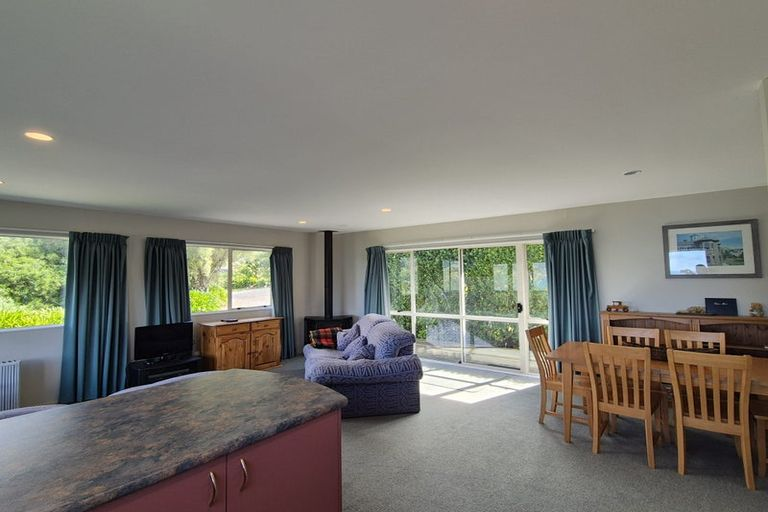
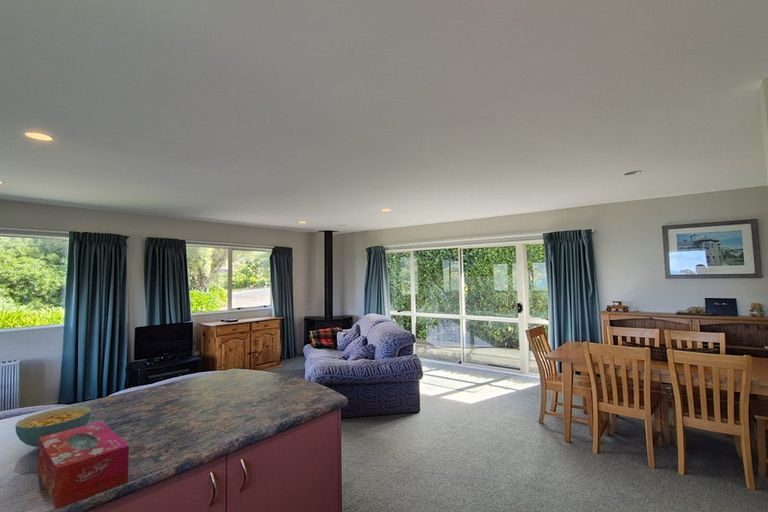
+ cereal bowl (54, 430)
+ tissue box (81, 458)
